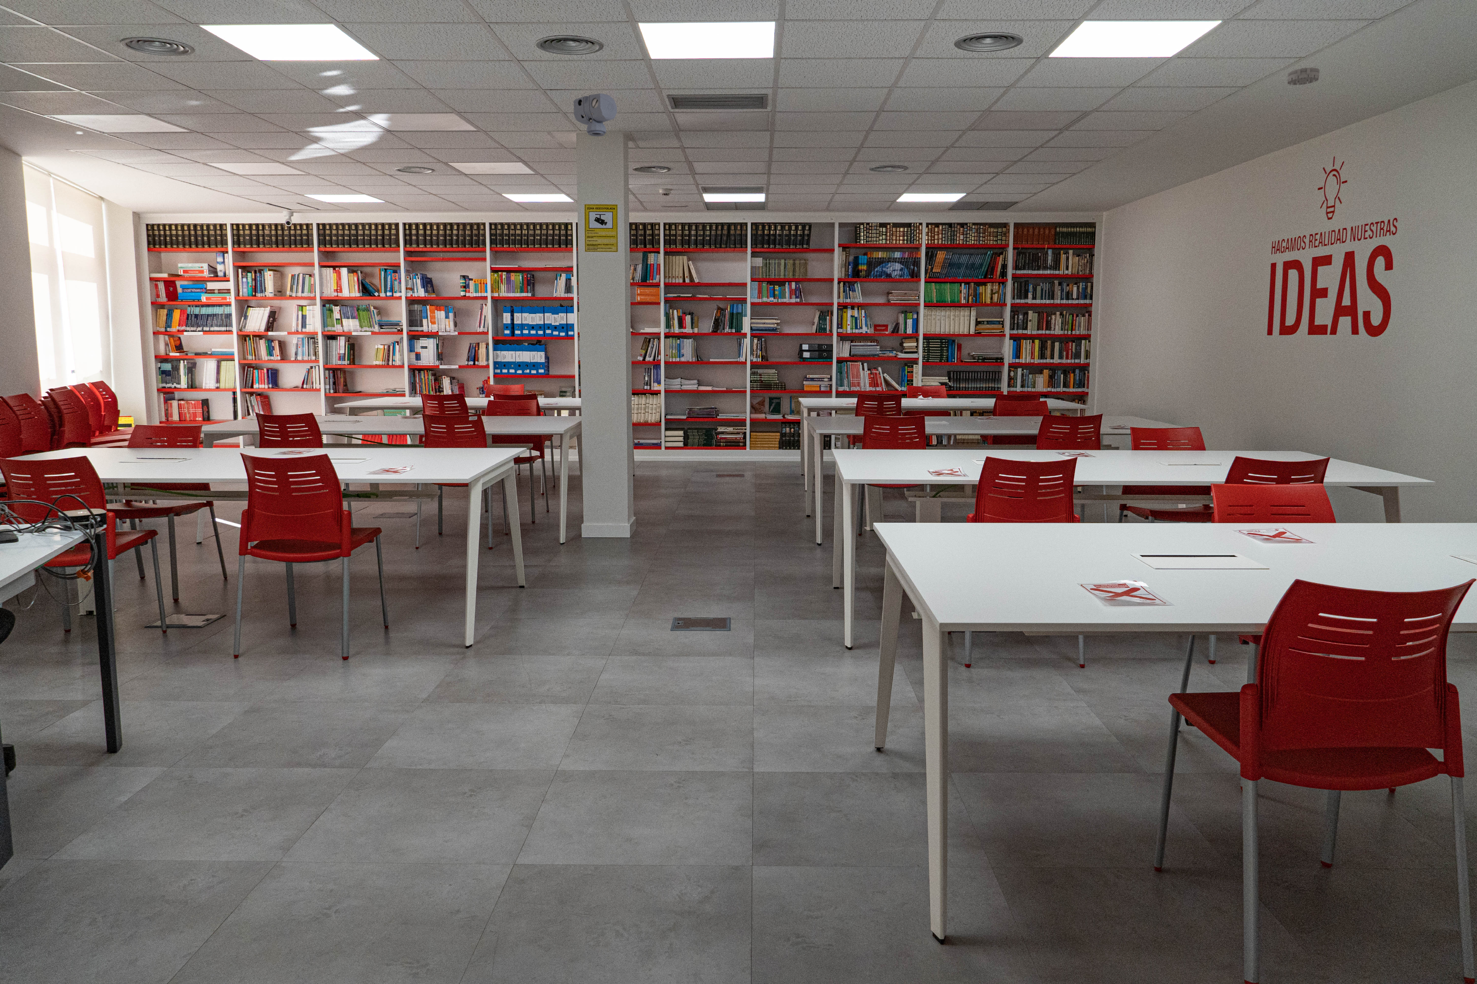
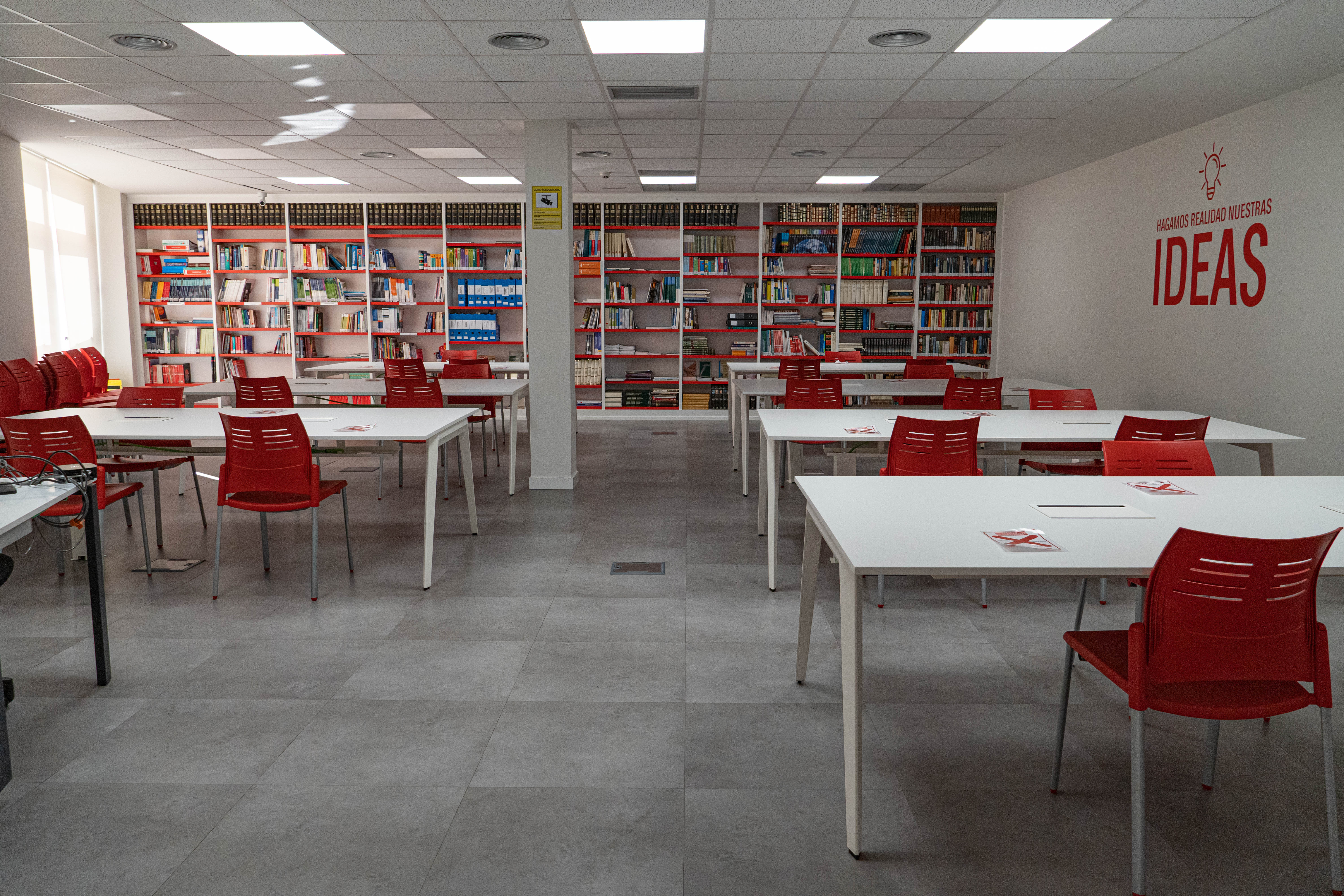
- smoke detector (1303, 76)
- security camera (595, 115)
